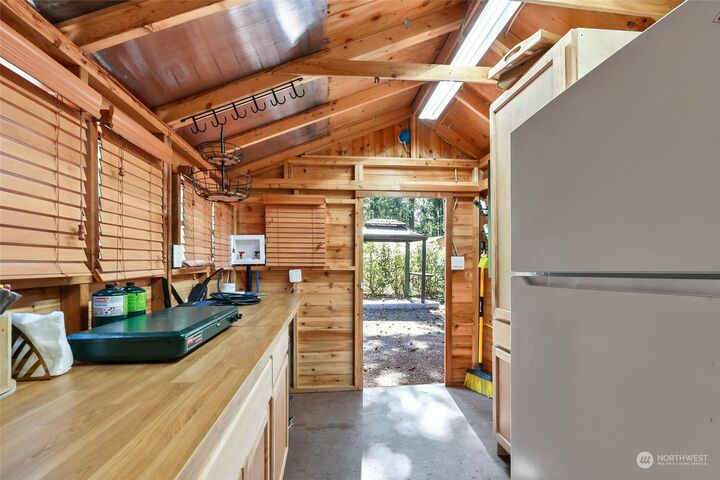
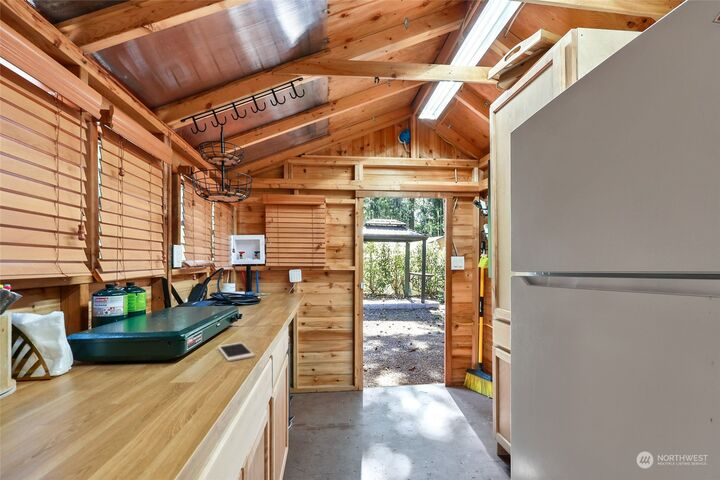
+ cell phone (235, 351)
